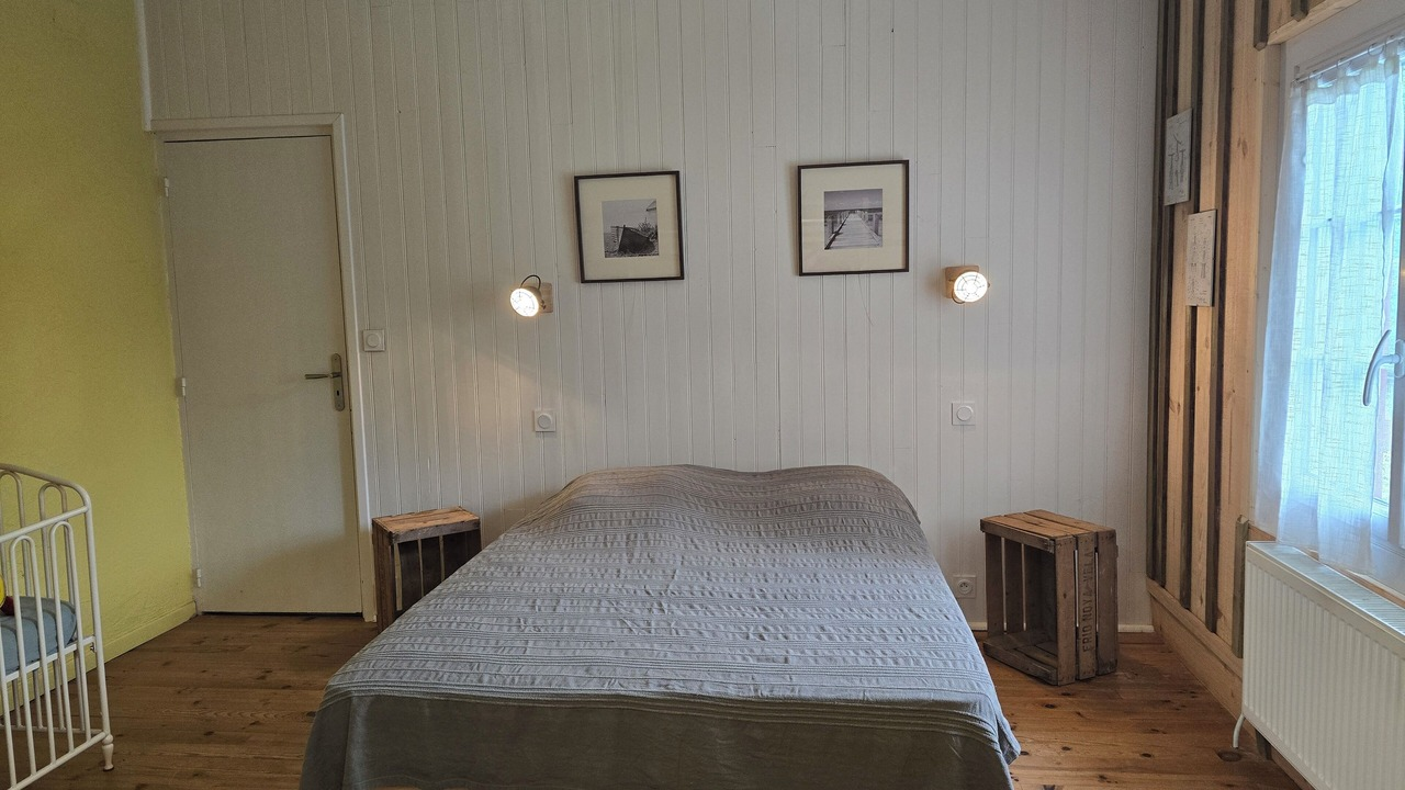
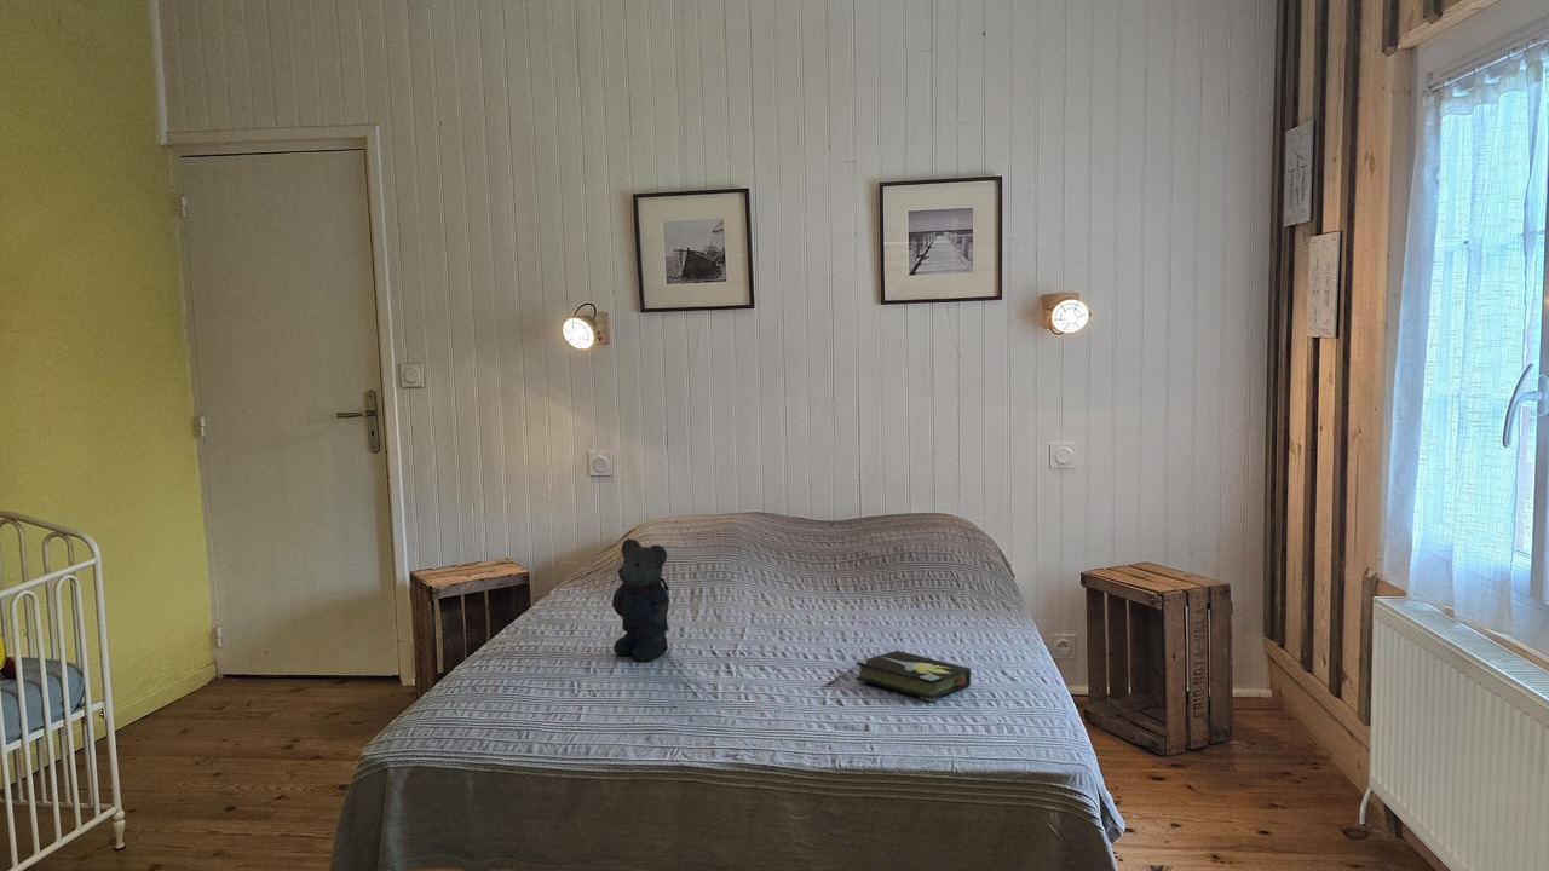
+ hardback book (912, 671)
+ bear (637, 593)
